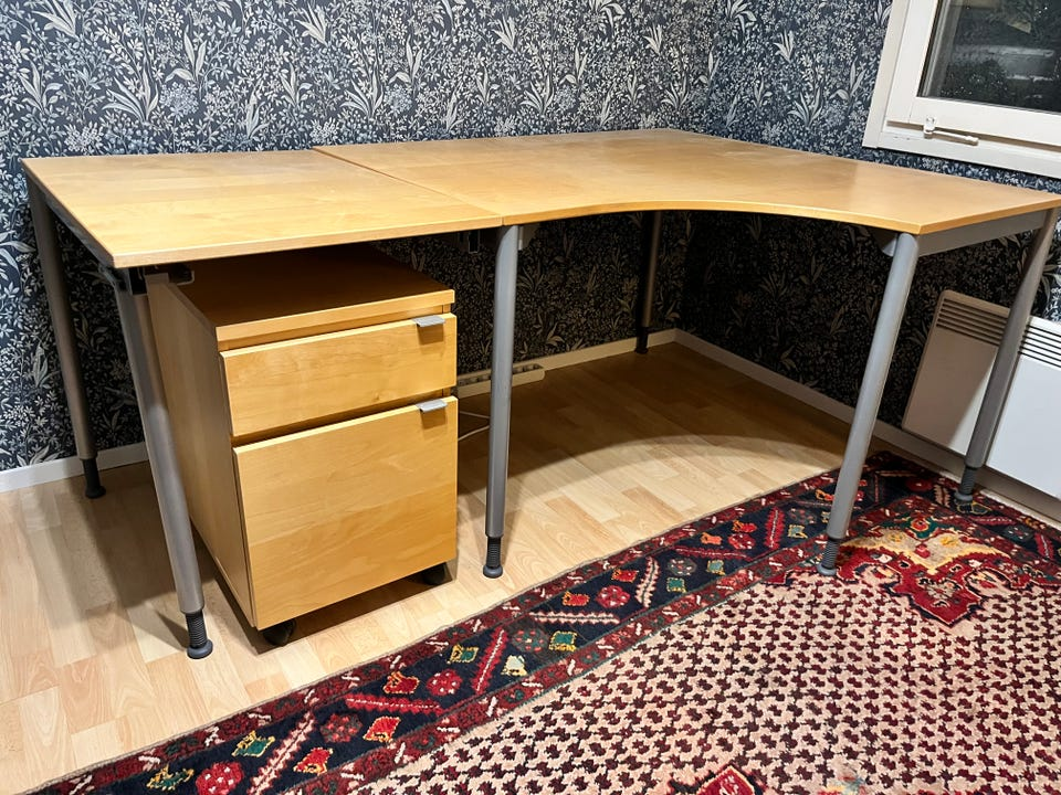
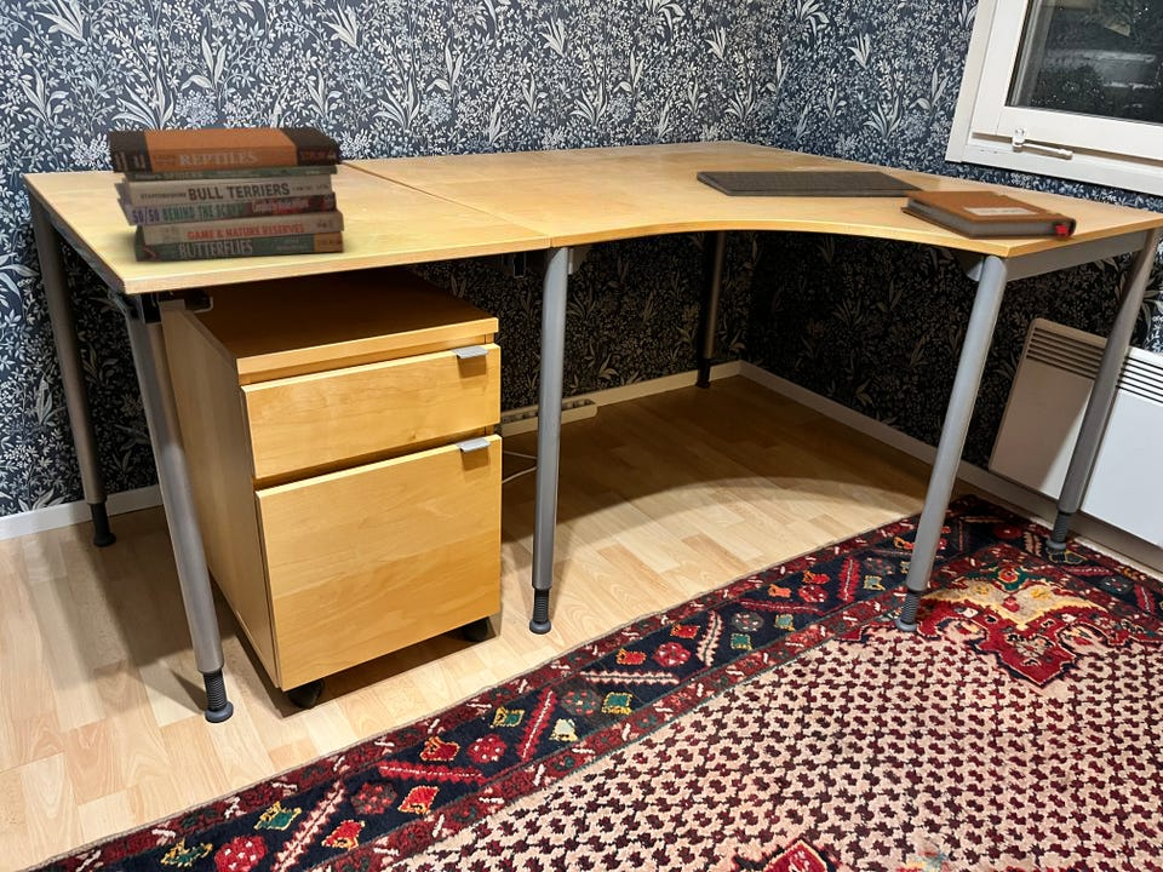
+ computer keyboard (809, 183)
+ notebook (986, 213)
+ book stack (229, 190)
